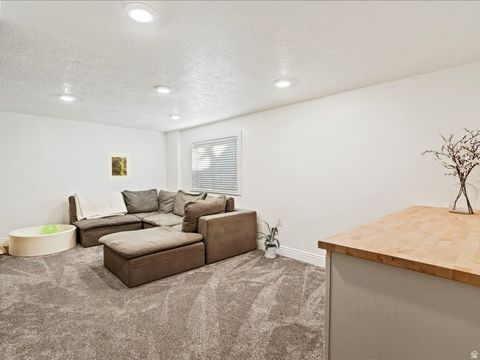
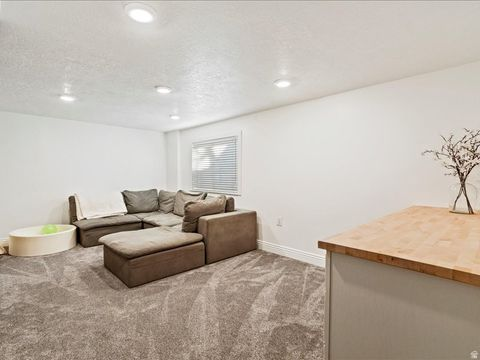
- house plant (269, 240)
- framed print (119, 166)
